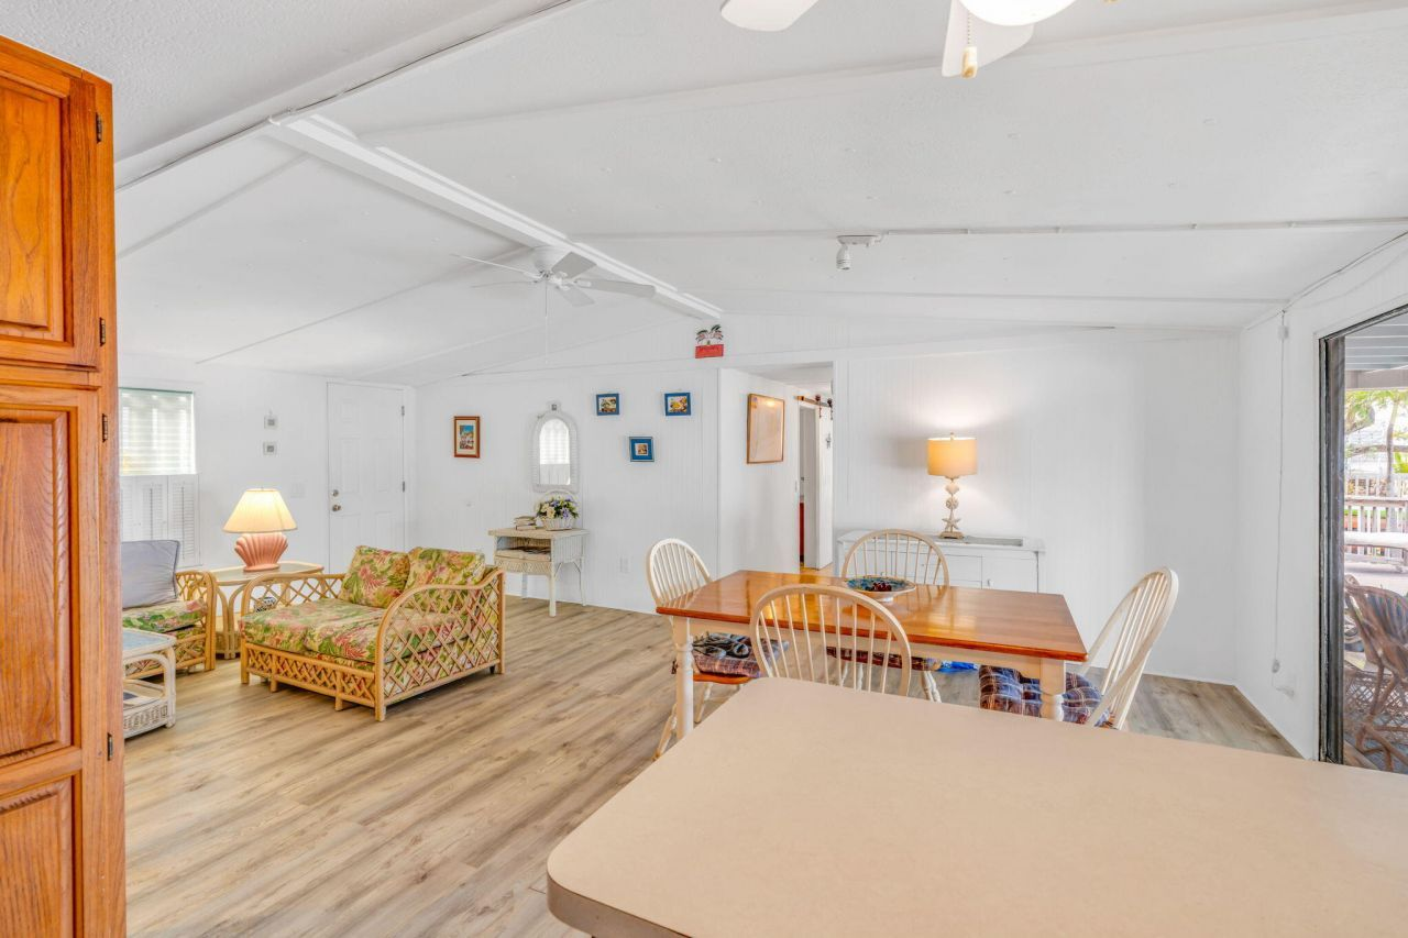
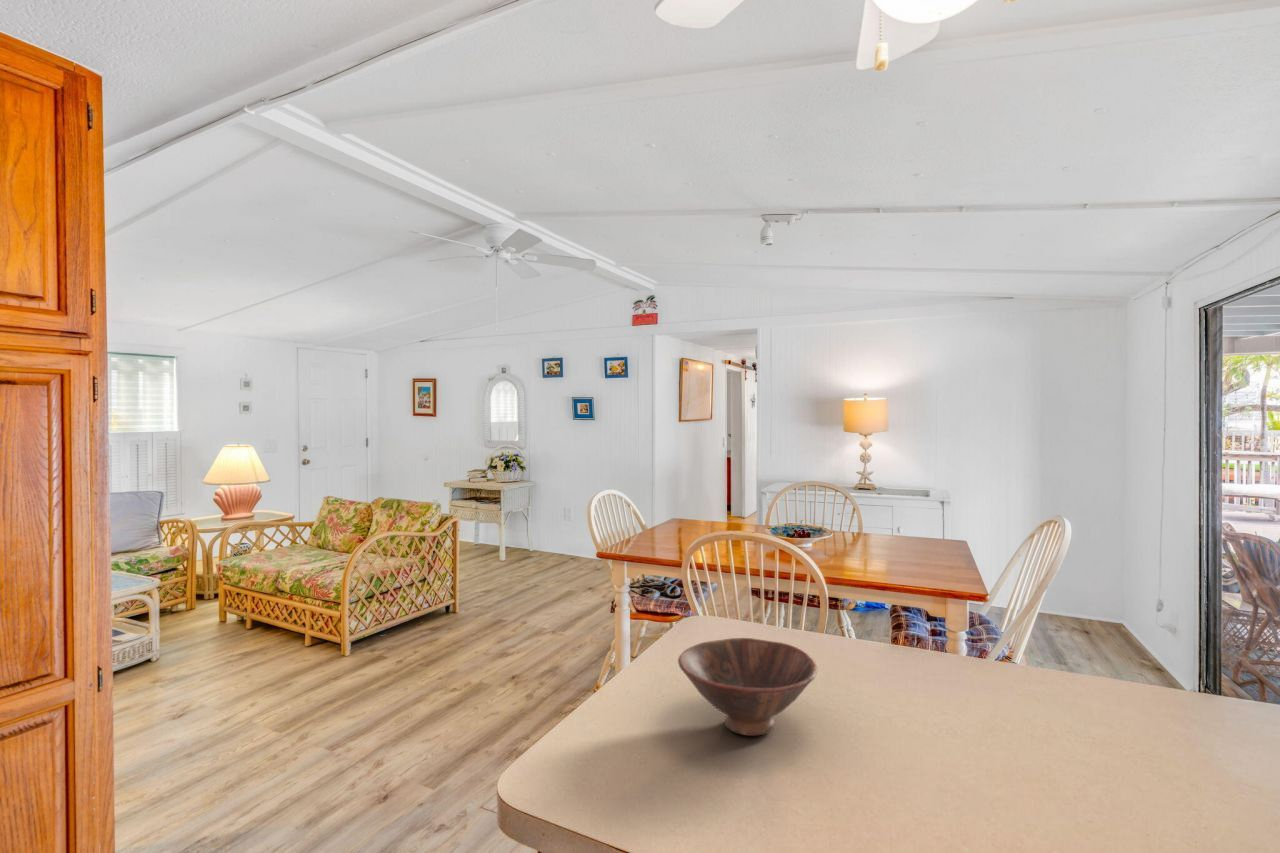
+ bowl (747, 691)
